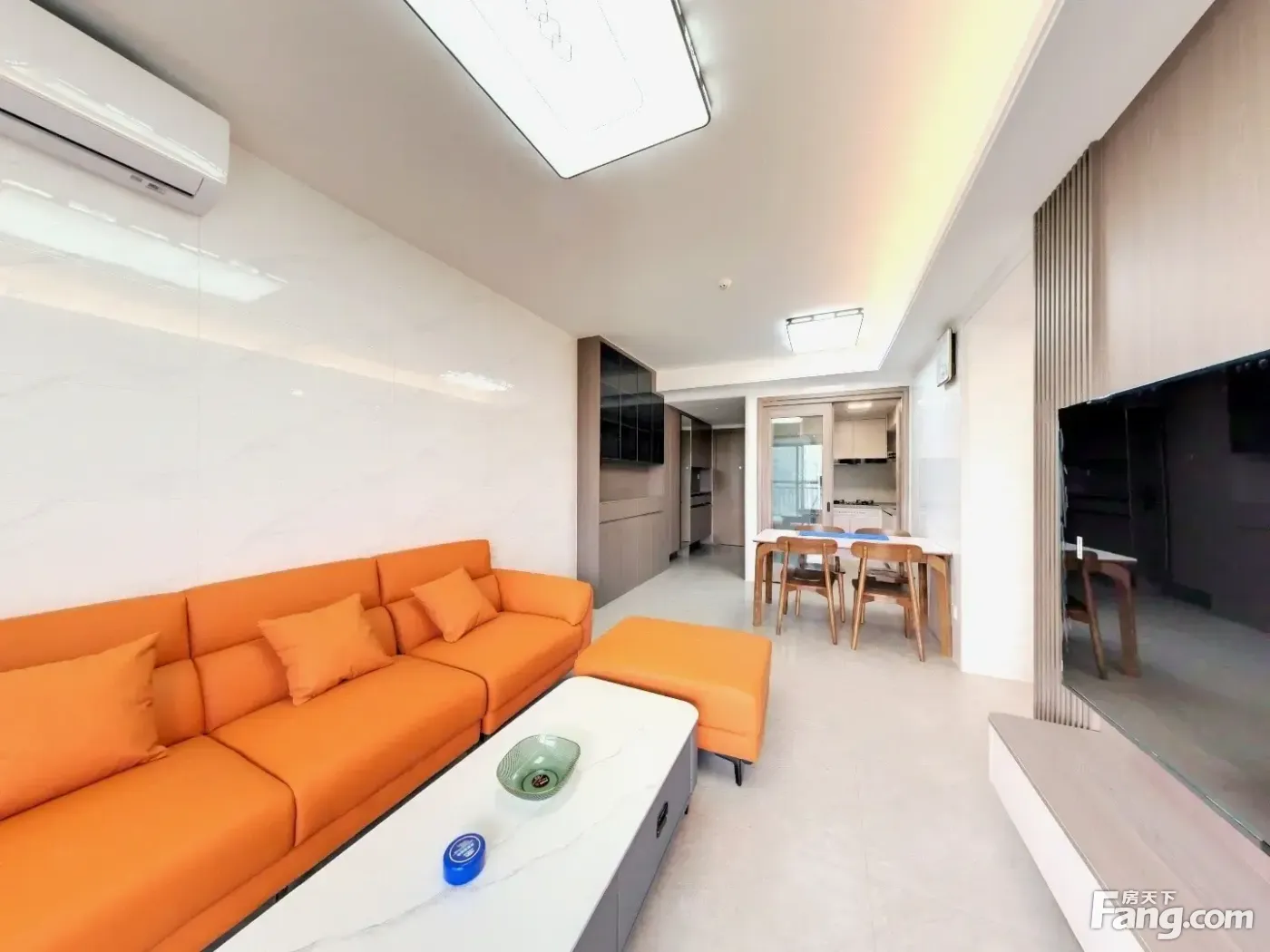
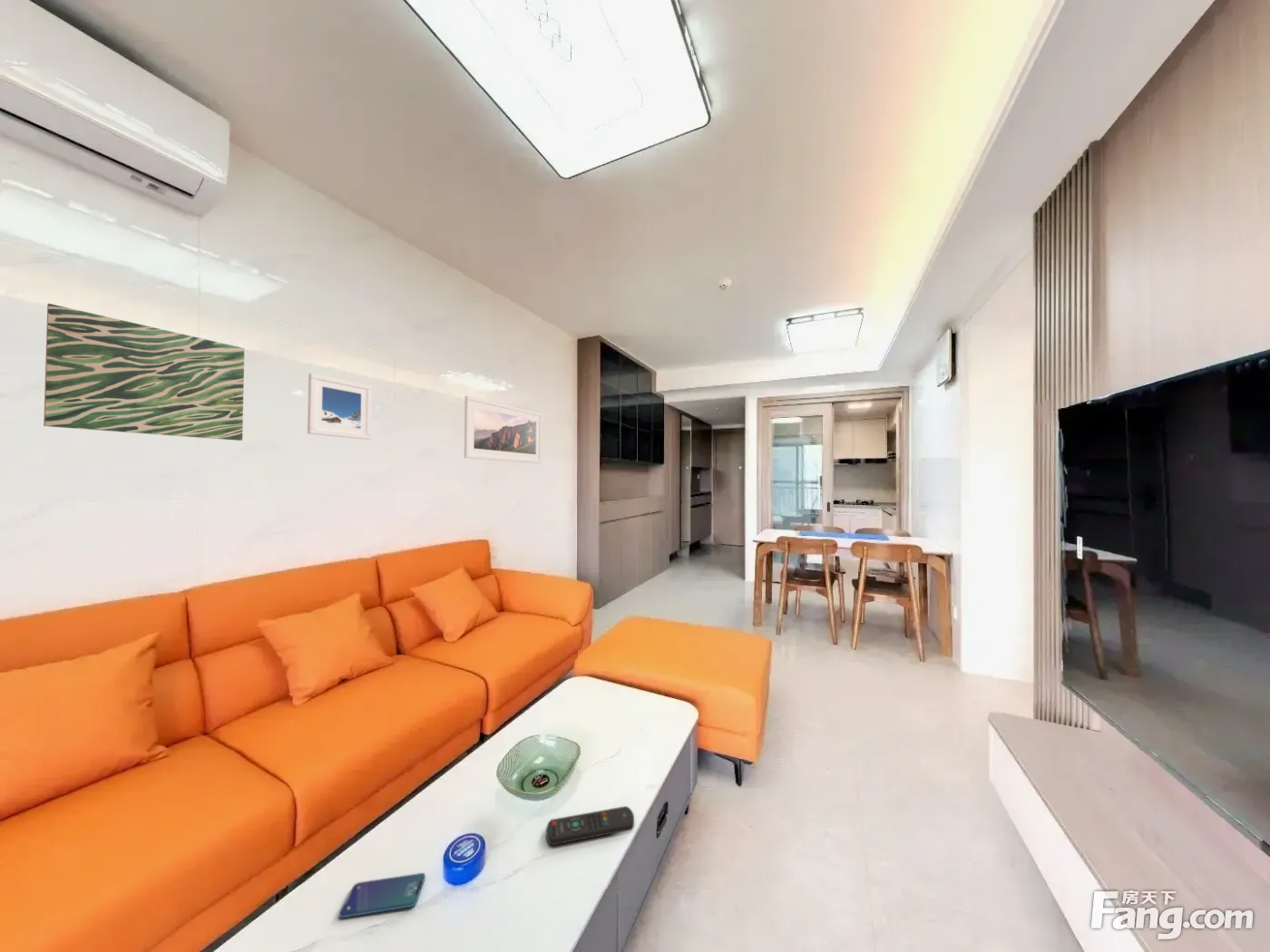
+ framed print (507, 432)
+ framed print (341, 408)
+ remote control (591, 824)
+ wall art (158, 381)
+ smartphone (384, 894)
